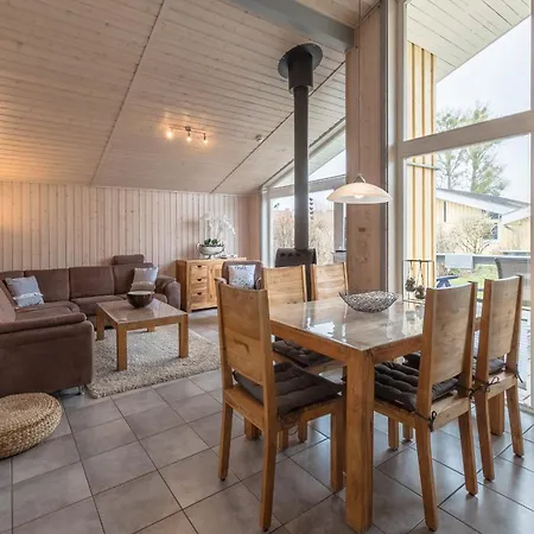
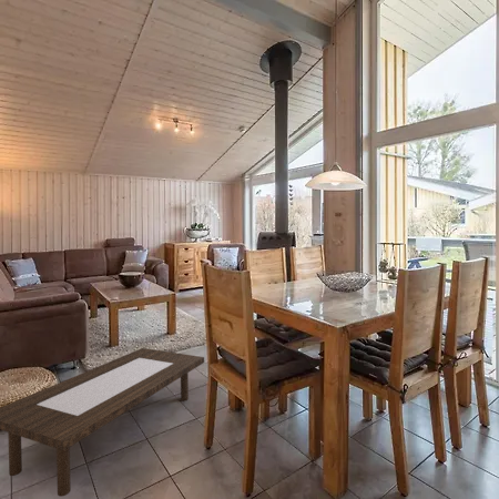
+ coffee table (115, 405)
